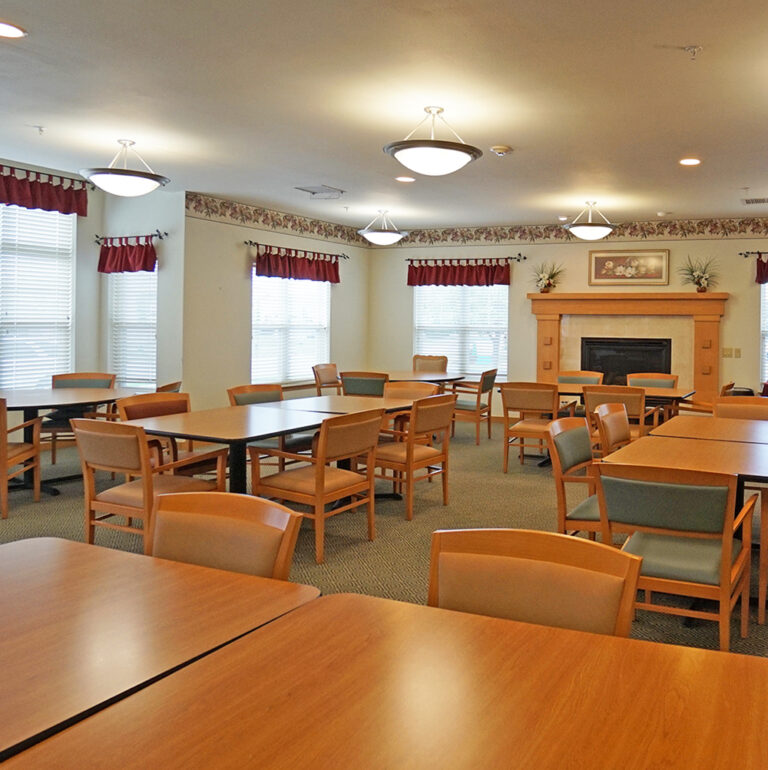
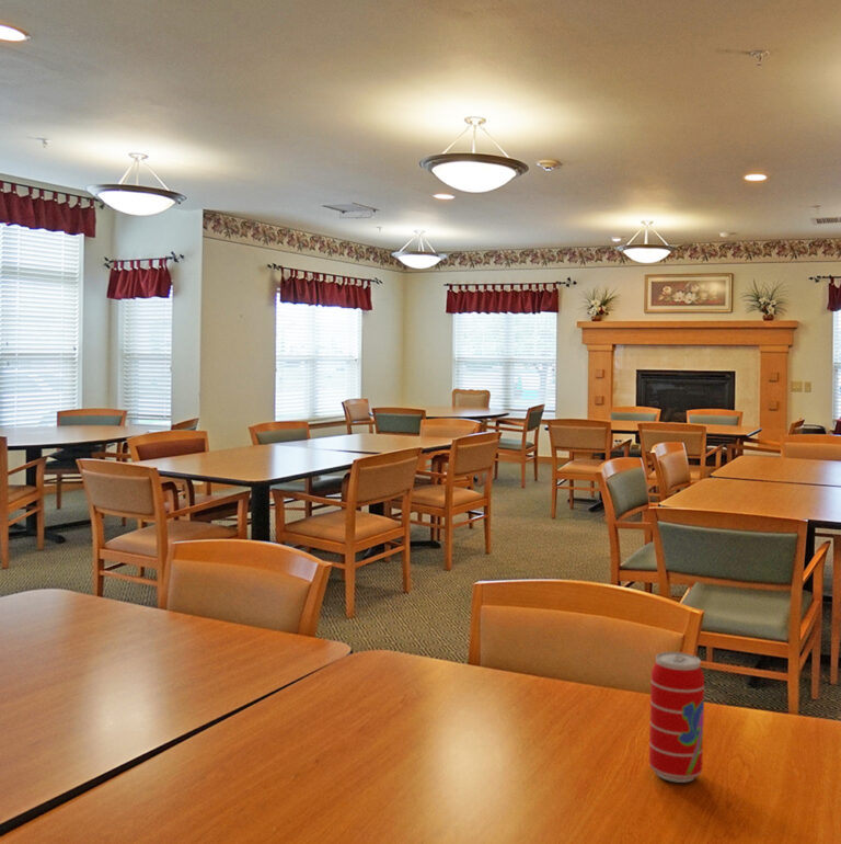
+ beverage can (676, 716)
